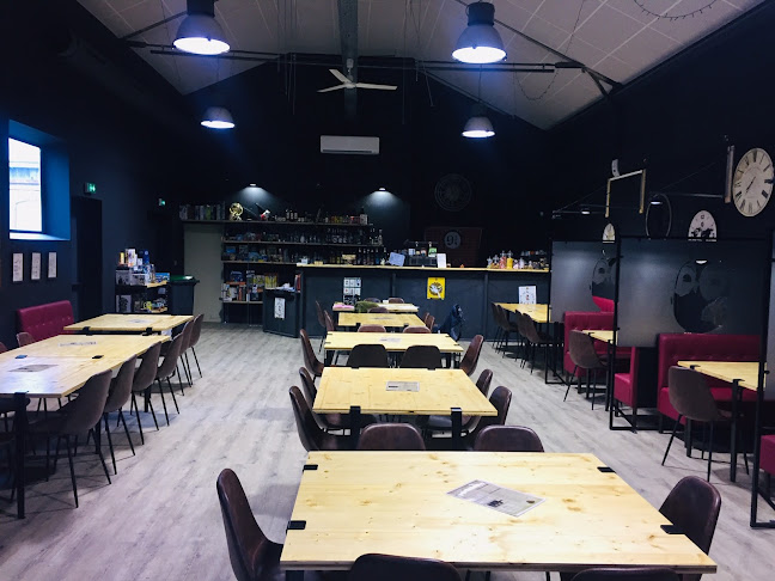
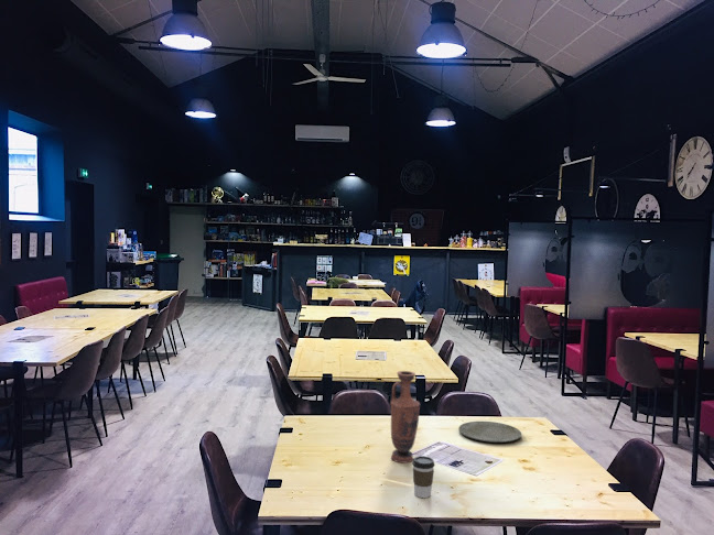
+ plate (489, 432)
+ vase (404, 416)
+ coffee cup (422, 477)
